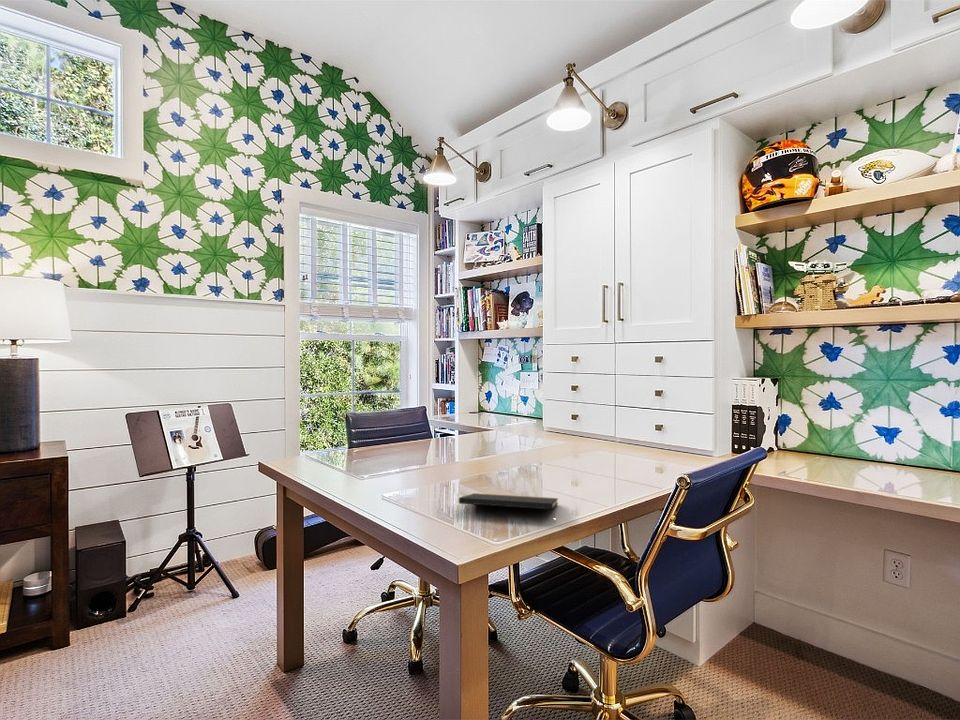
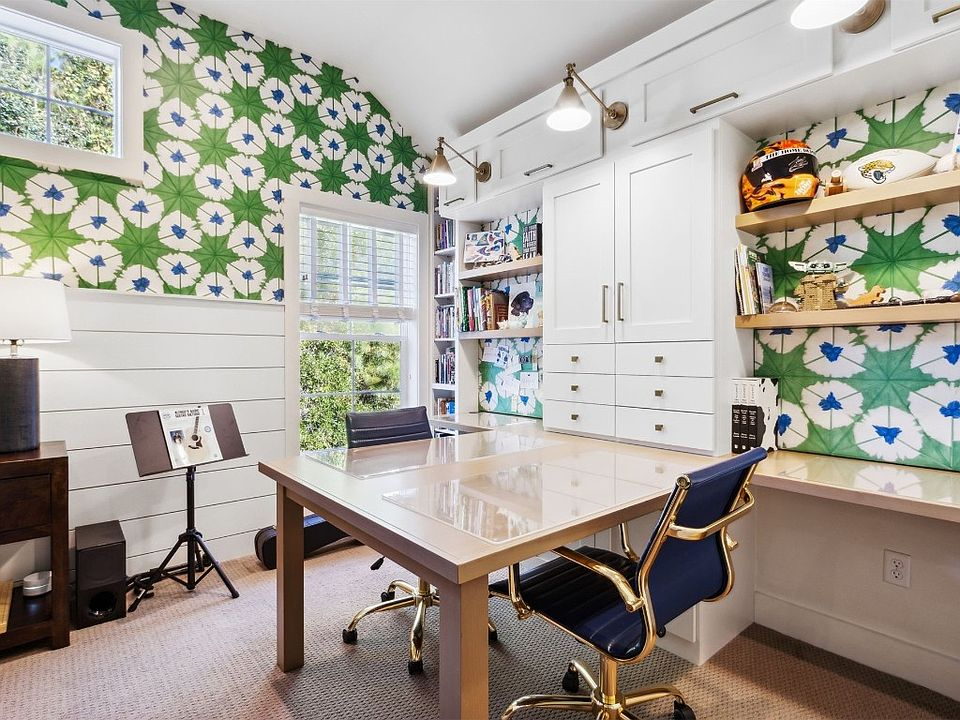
- notepad (510, 500)
